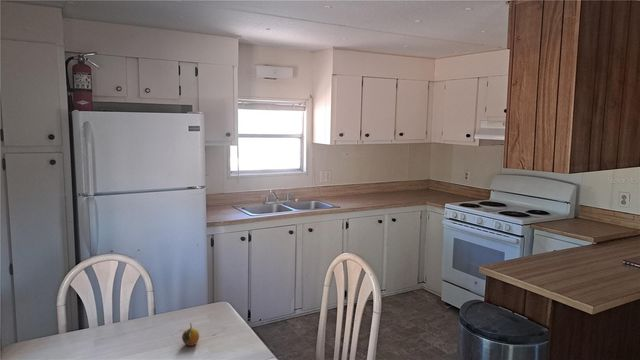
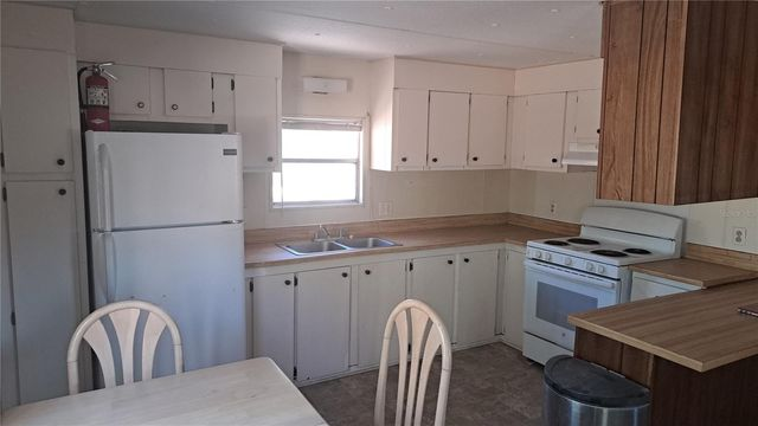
- fruit (189, 335)
